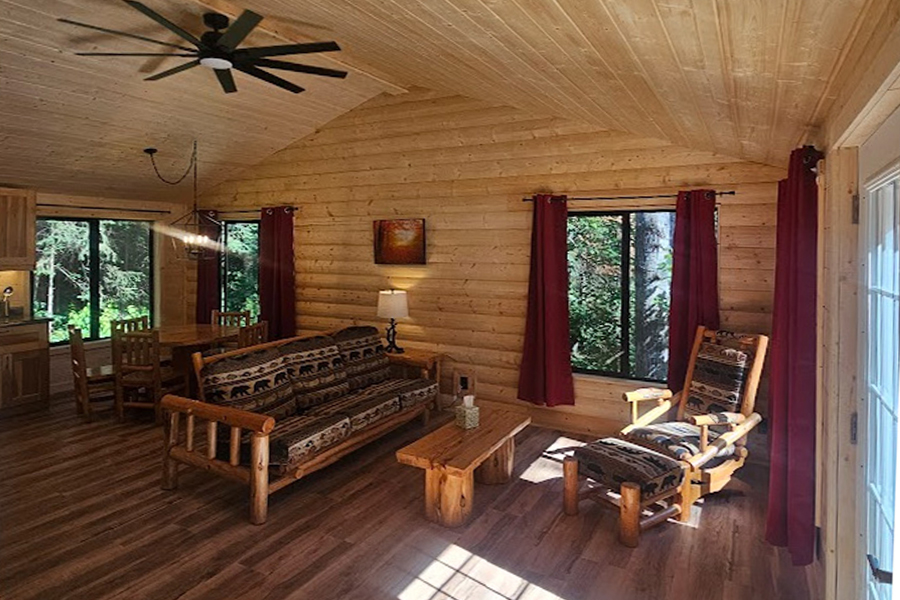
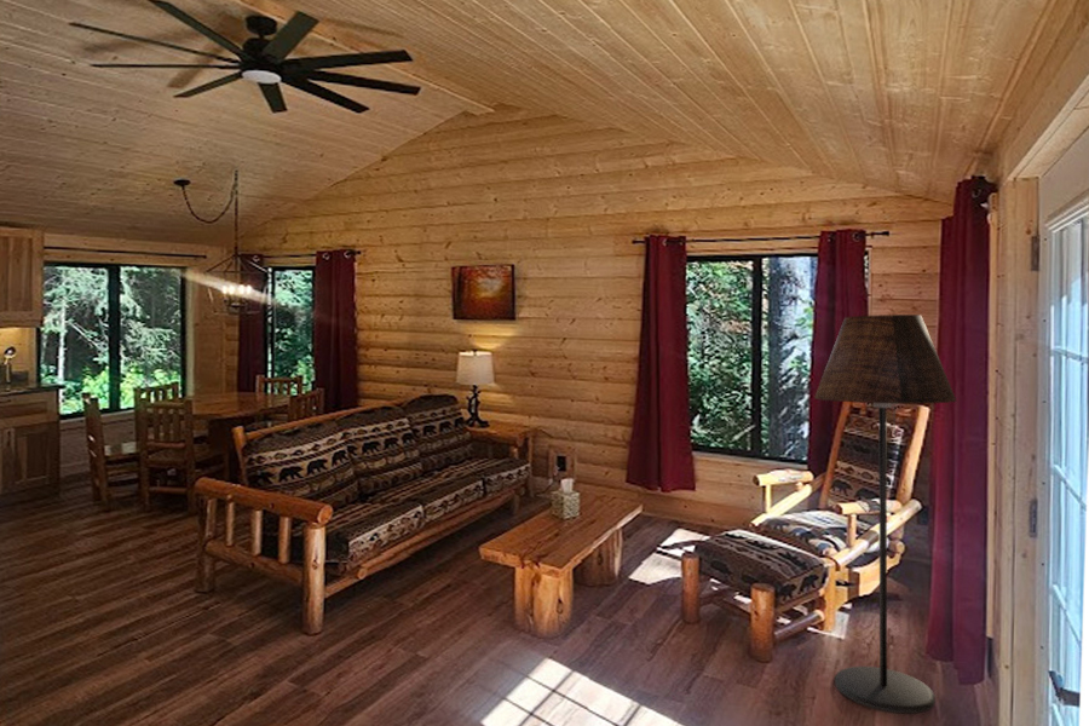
+ floor lamp (882, 503)
